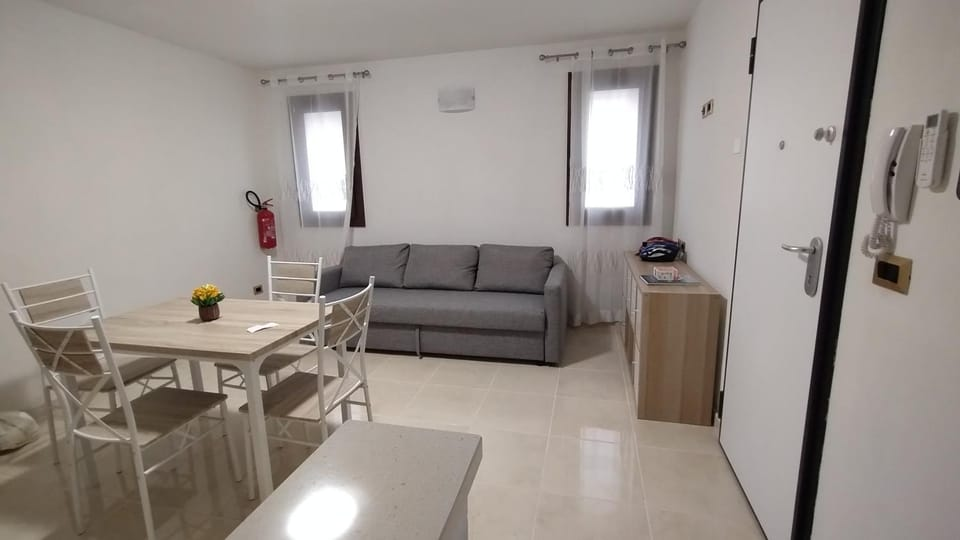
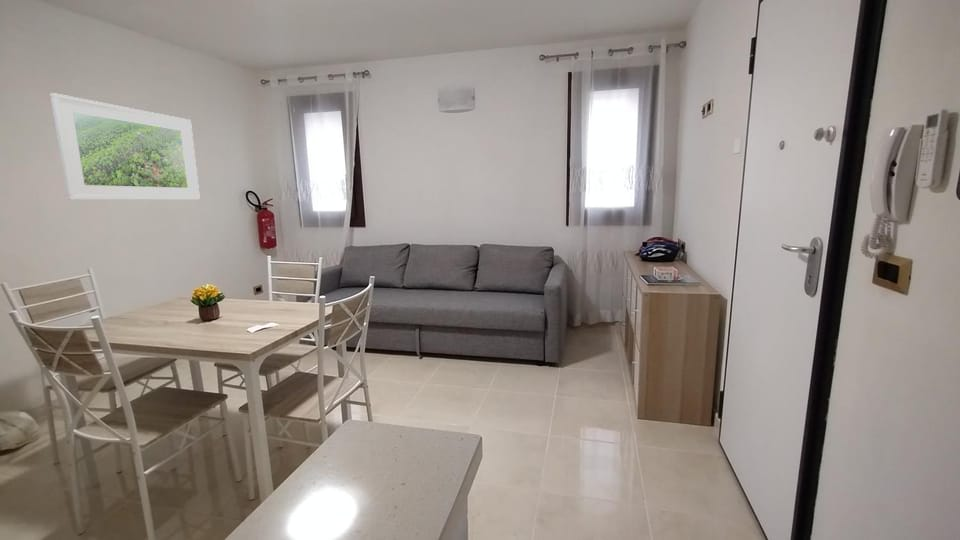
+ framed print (137, 154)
